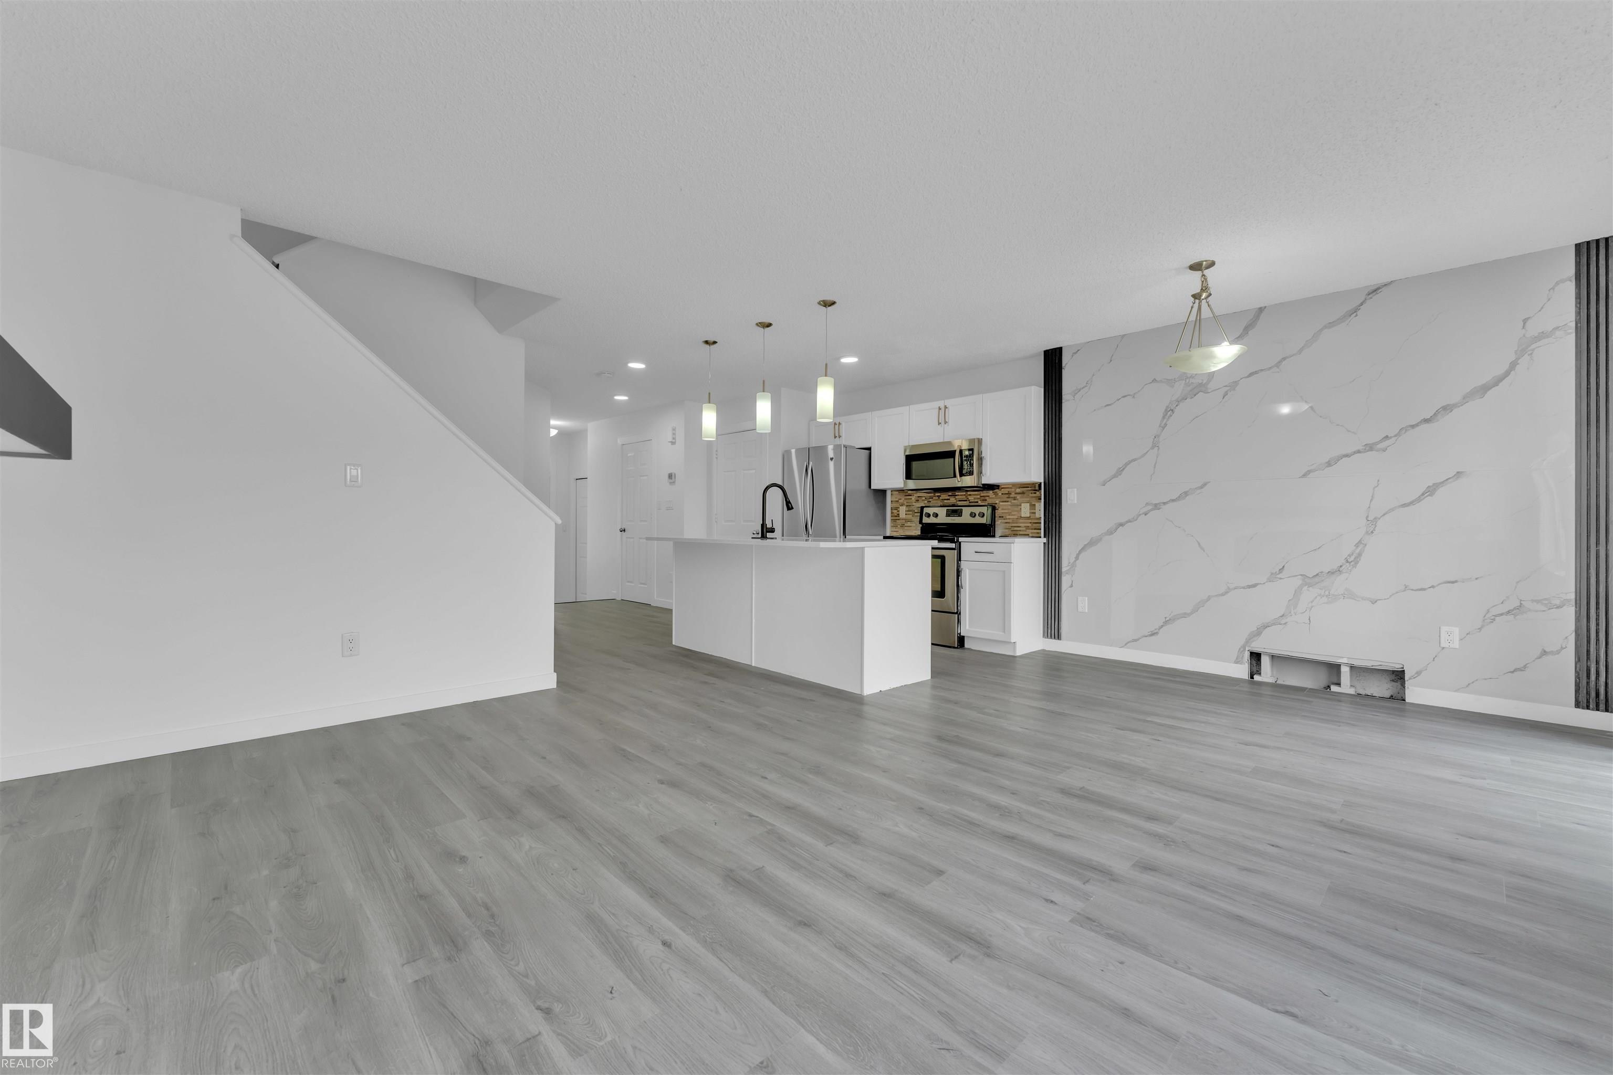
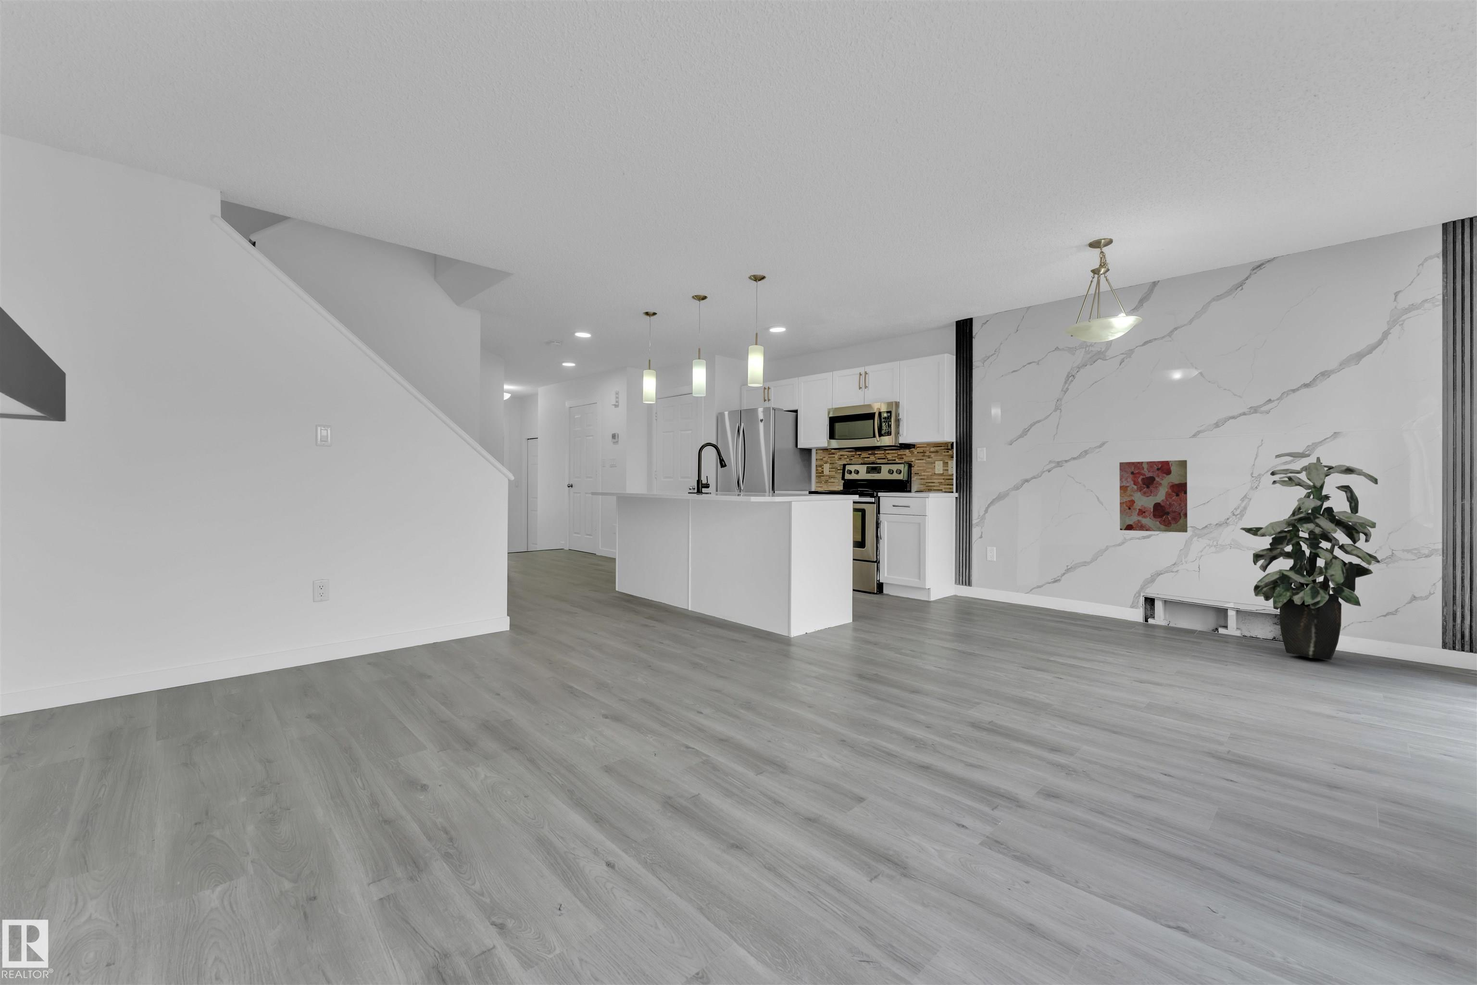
+ indoor plant (1306, 554)
+ wall art (1152, 496)
